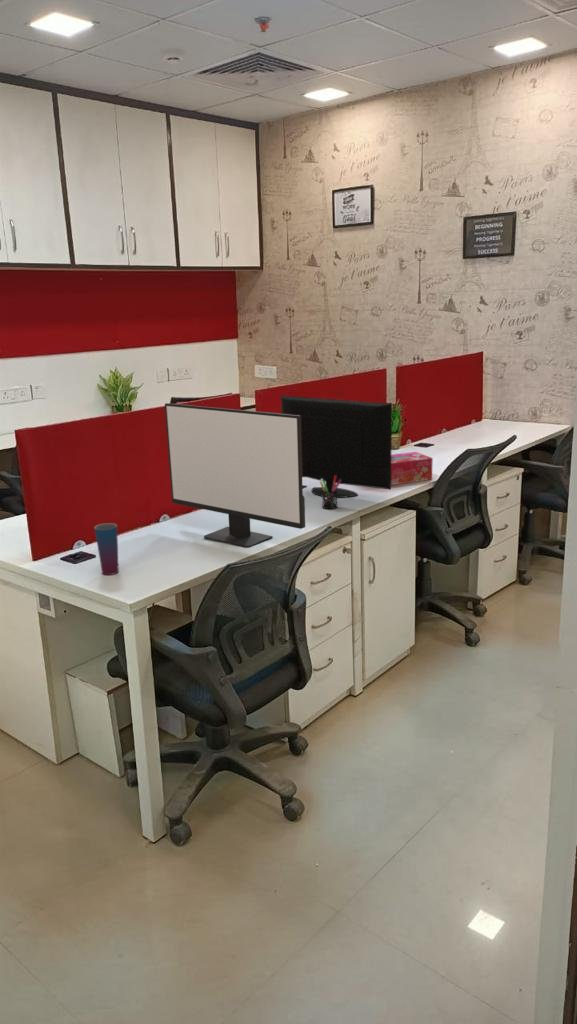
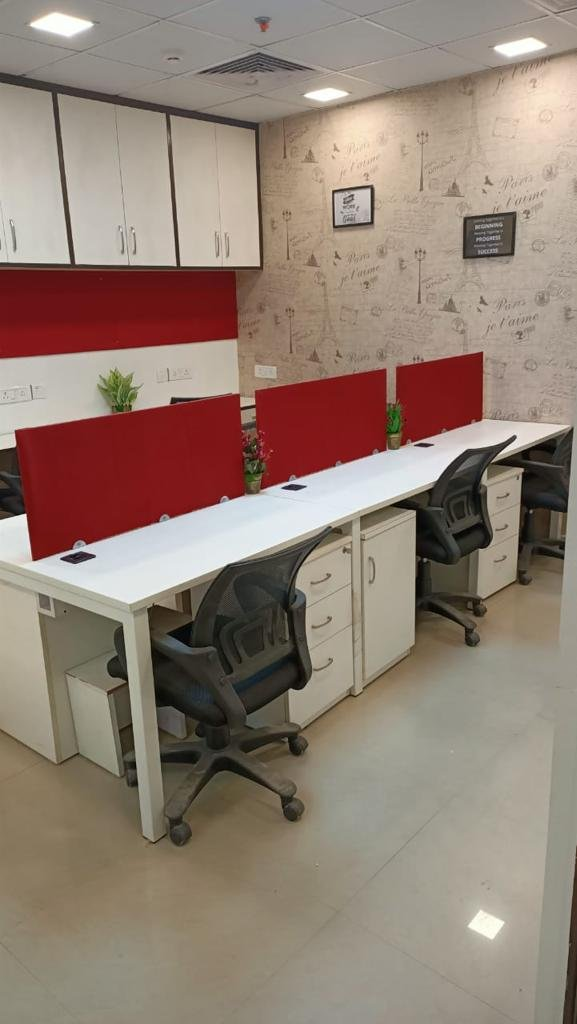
- computer monitor (234, 474)
- computer monitor (331, 447)
- pen holder (329, 492)
- tissue box (395, 468)
- cup (108, 549)
